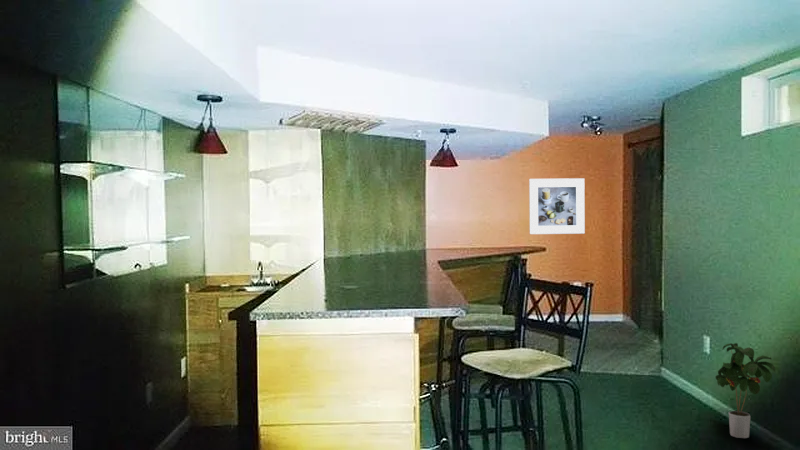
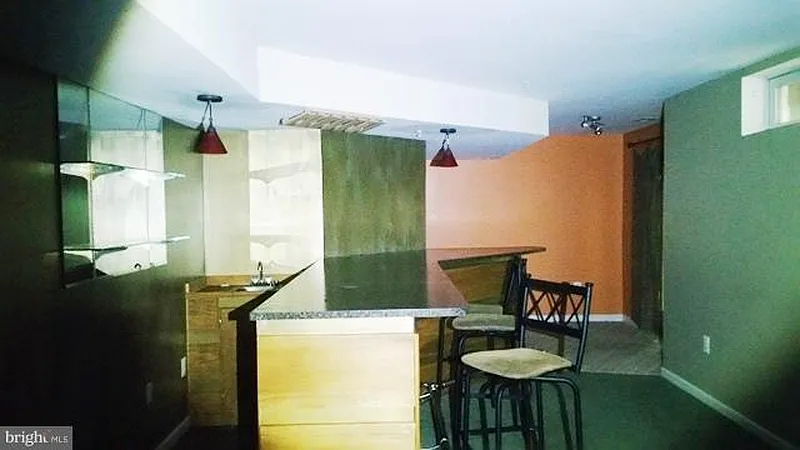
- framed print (557, 206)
- potted plant (741, 389)
